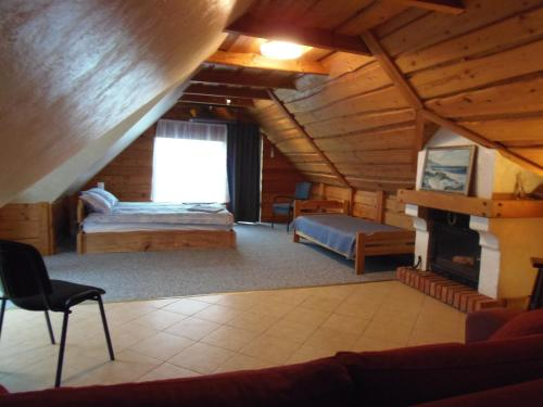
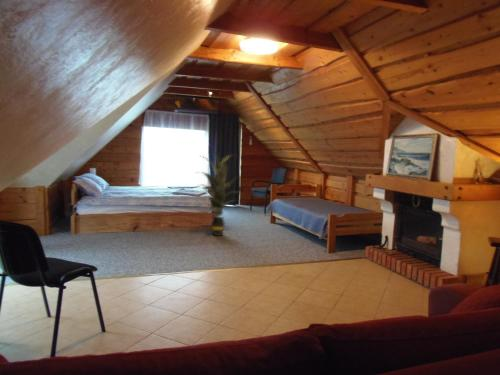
+ indoor plant (215, 192)
